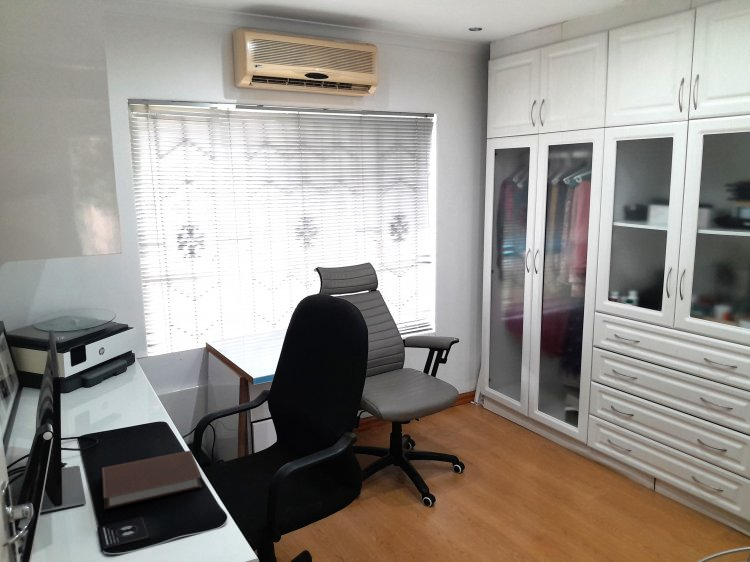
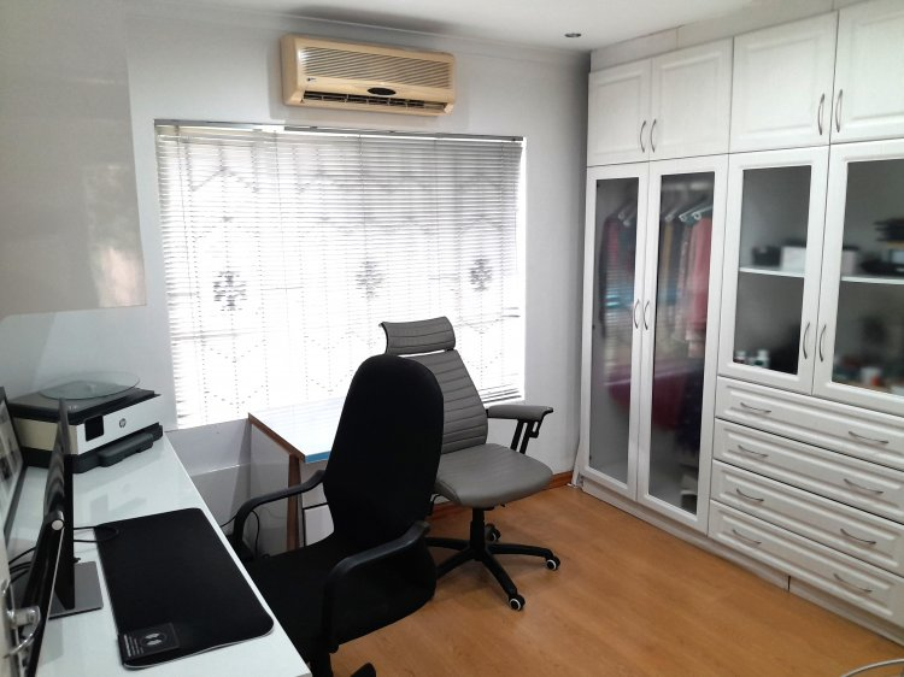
- notebook (151, 476)
